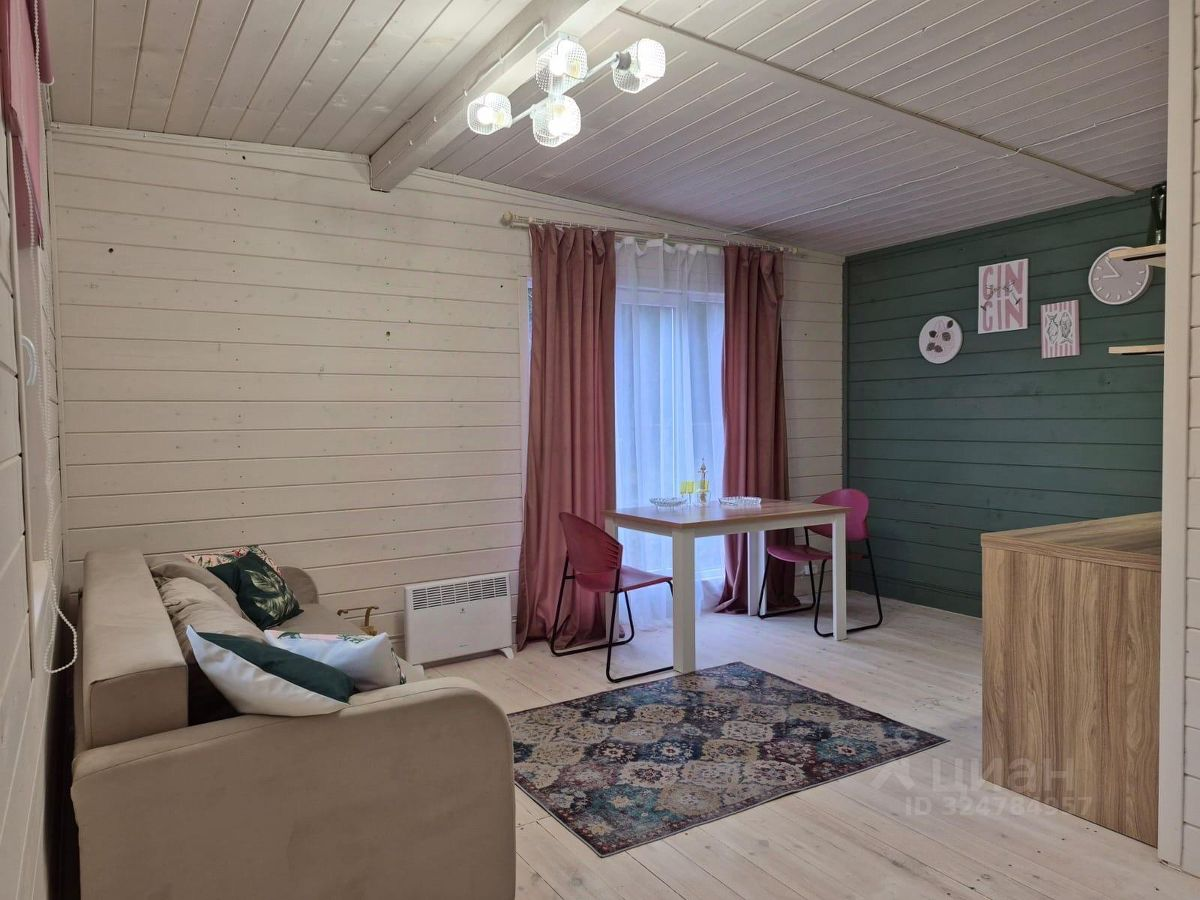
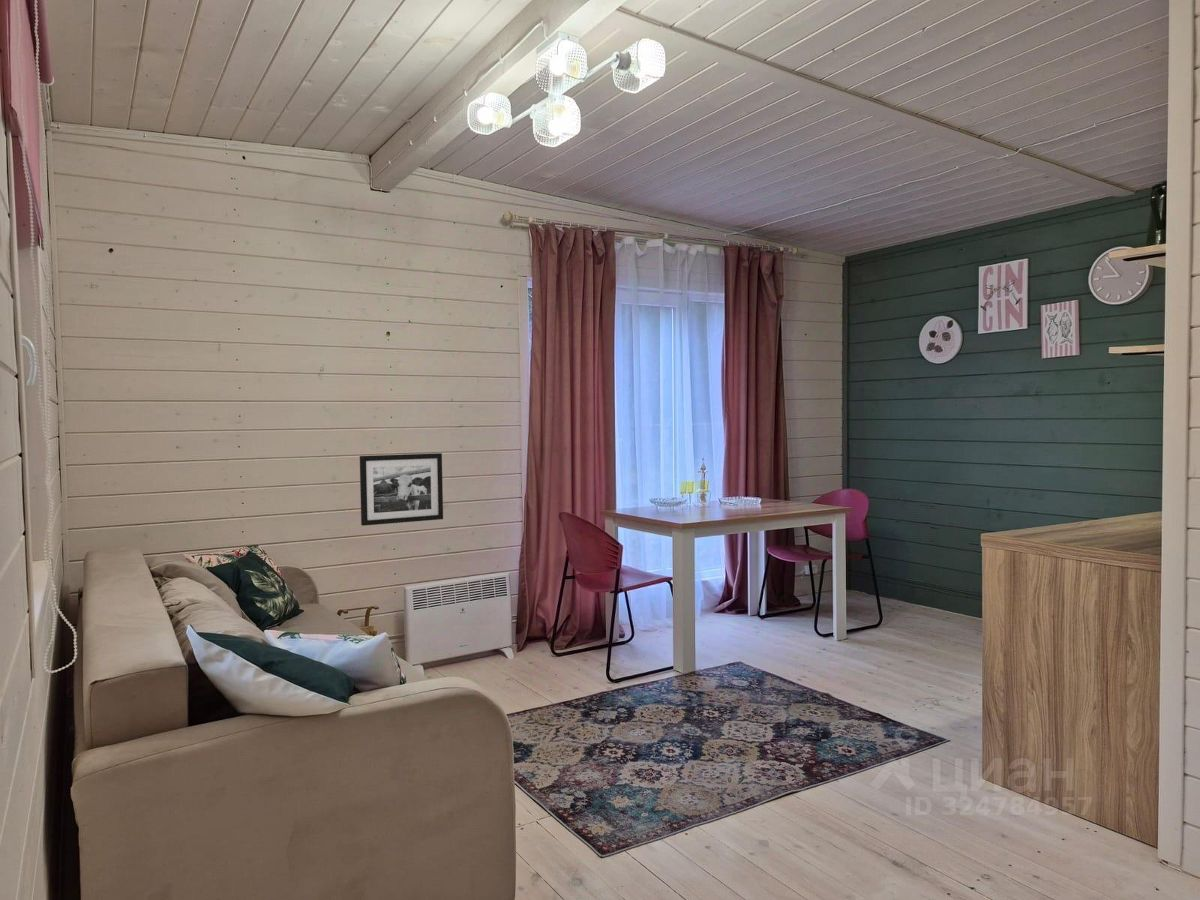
+ picture frame (402, 488)
